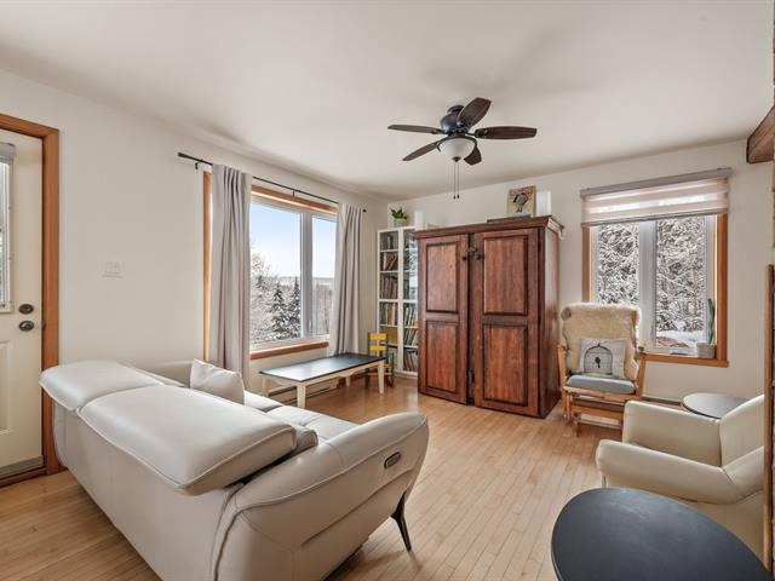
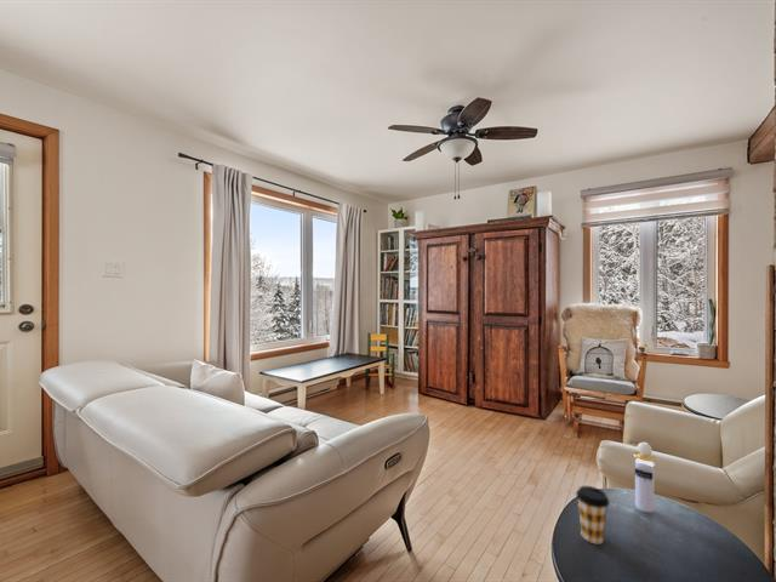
+ coffee cup (592, 514)
+ perfume bottle (644, 475)
